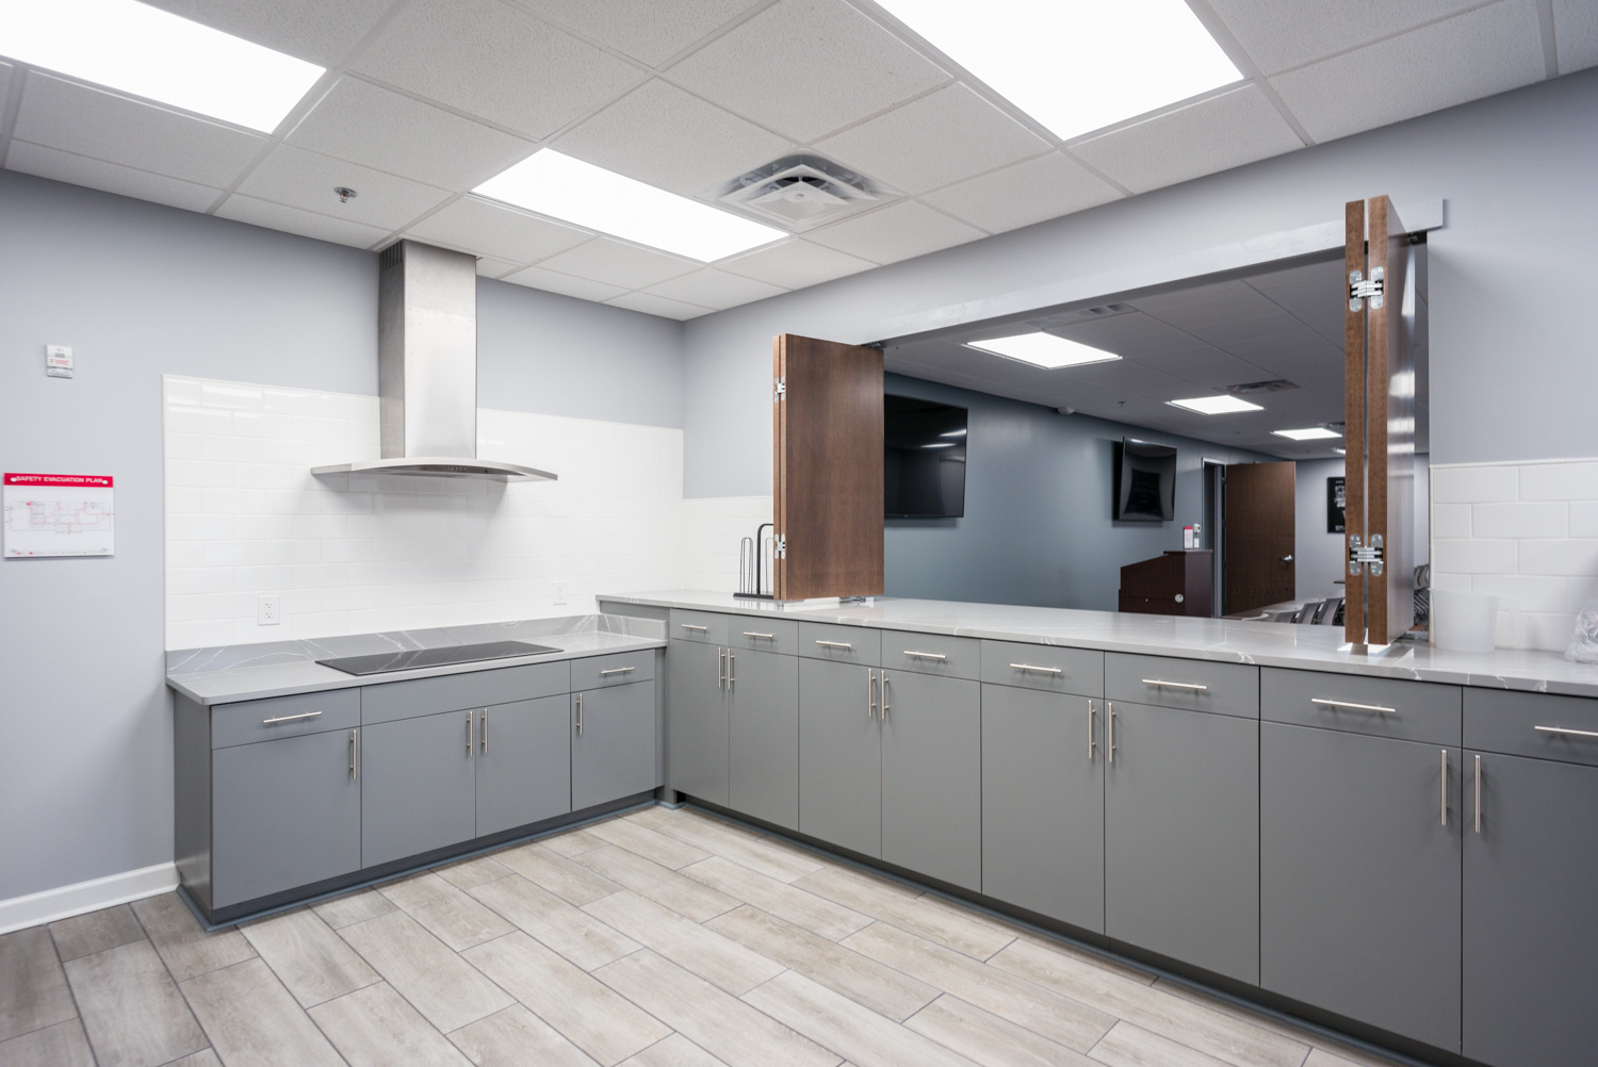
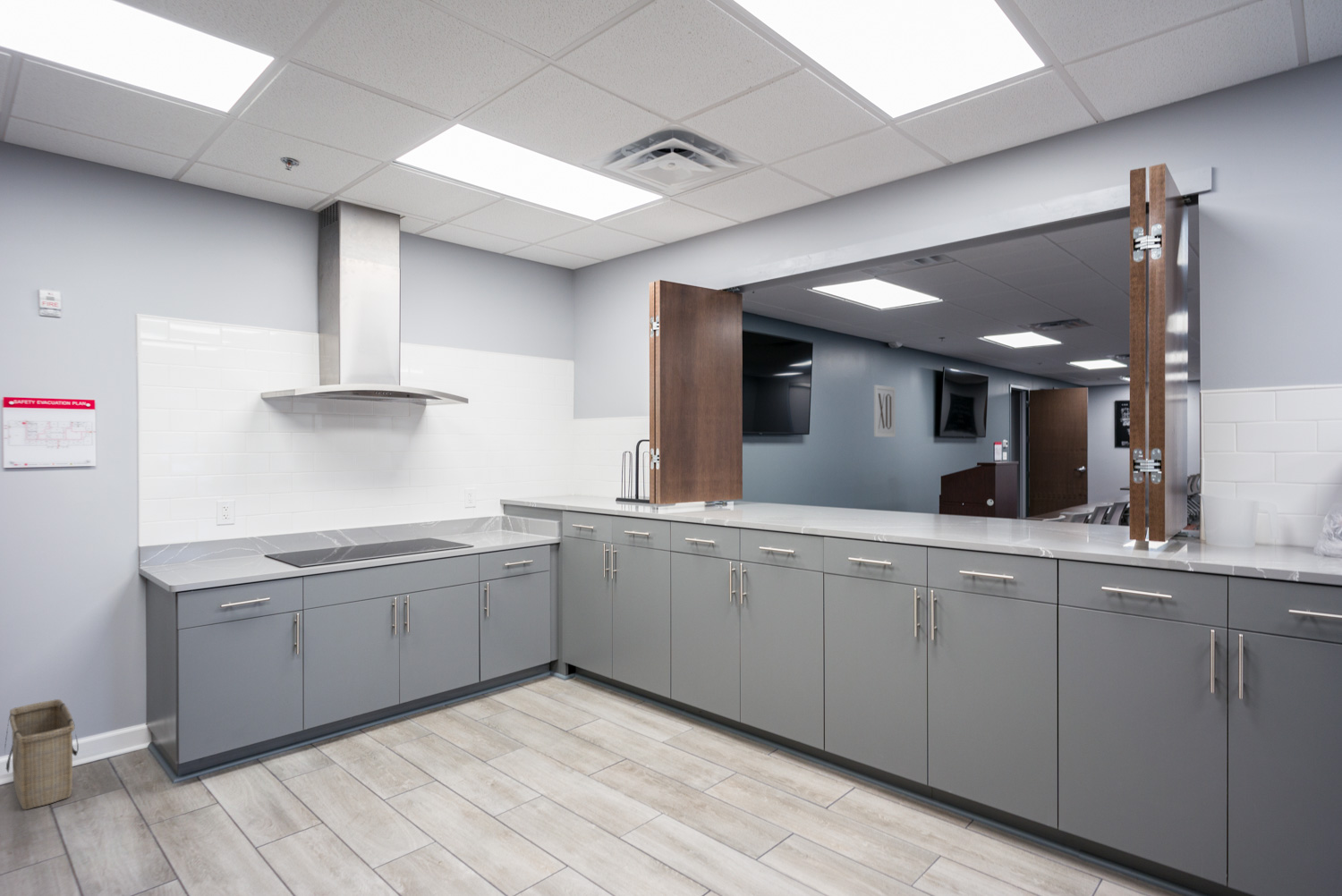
+ wall art (885, 411)
+ basket (41, 751)
